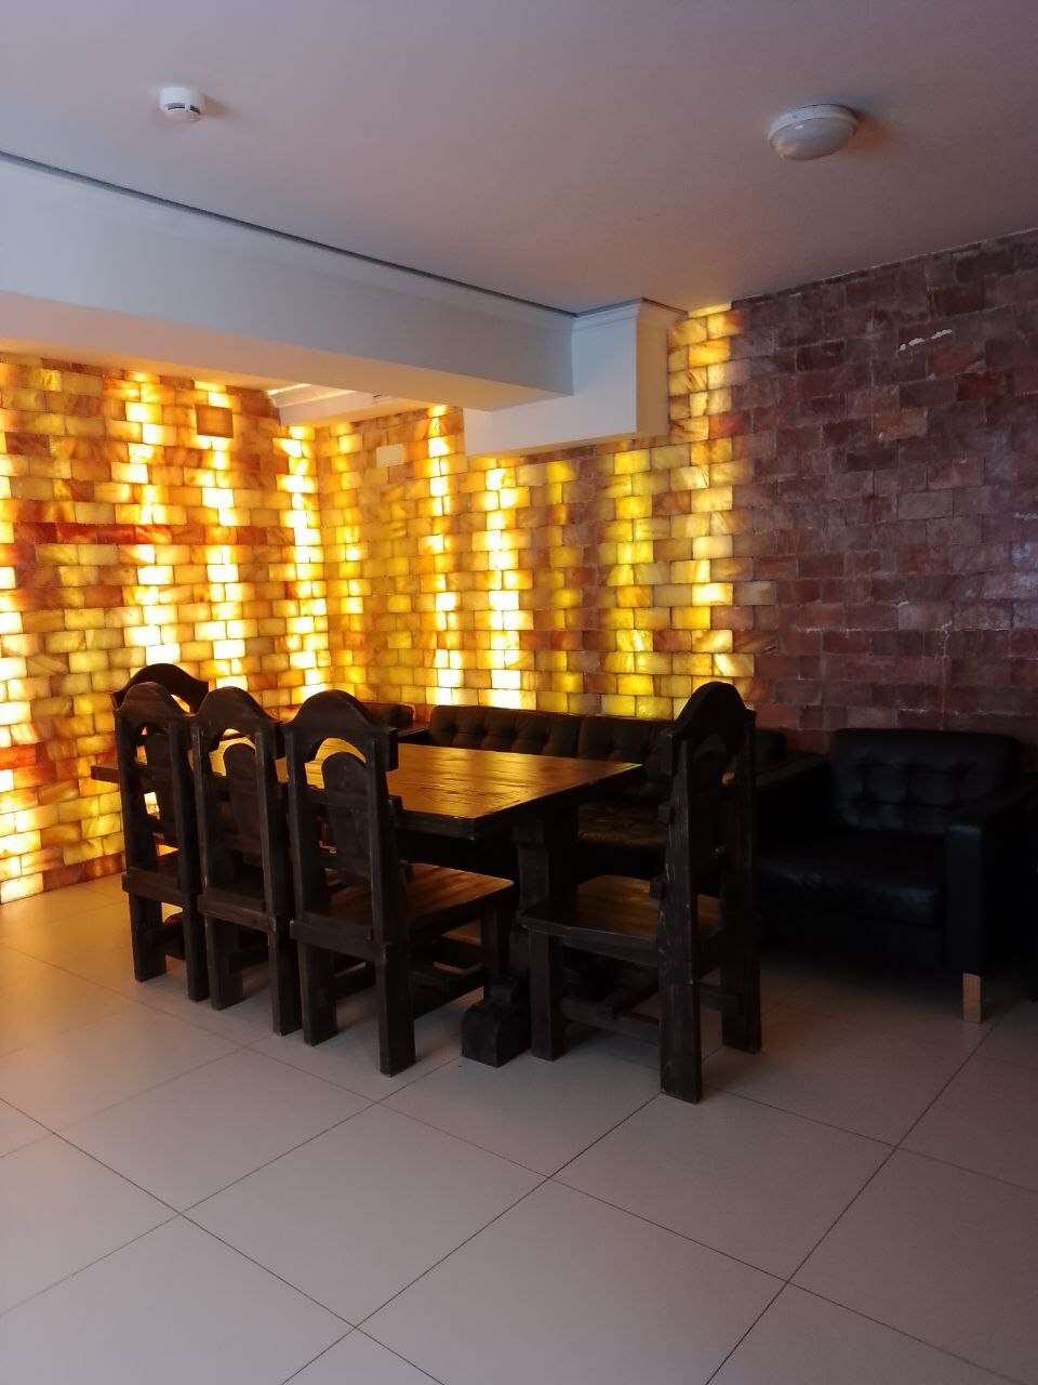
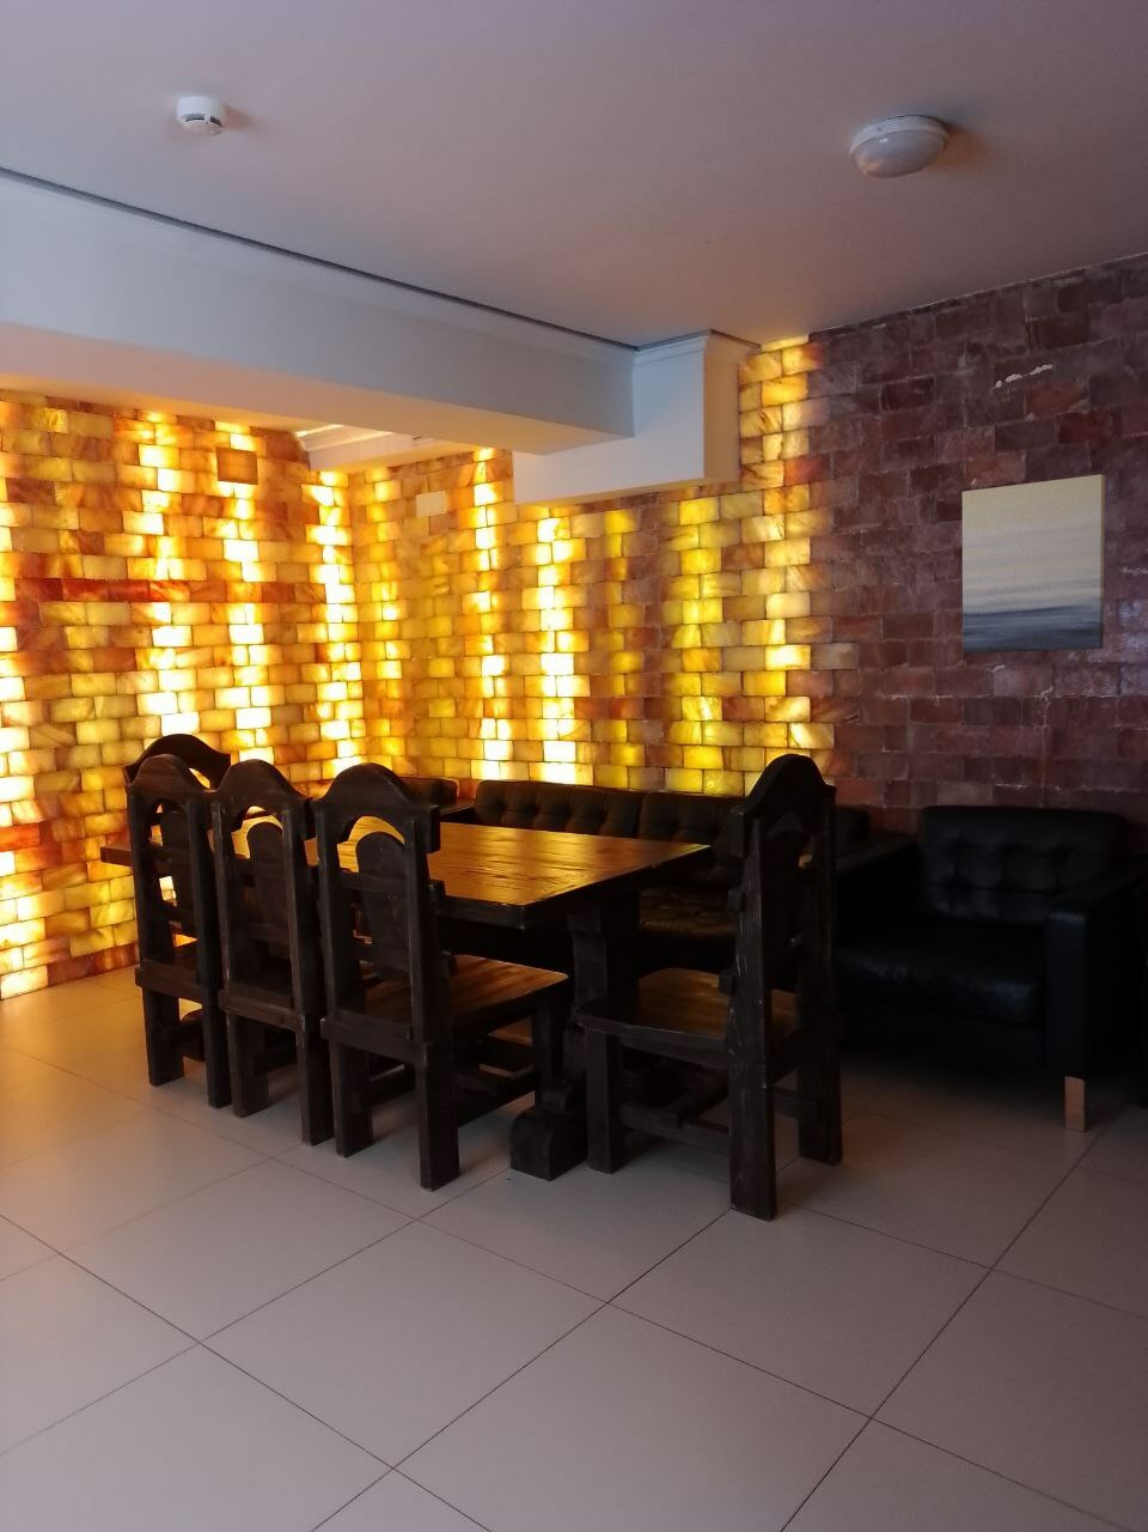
+ wall art (1031, 567)
